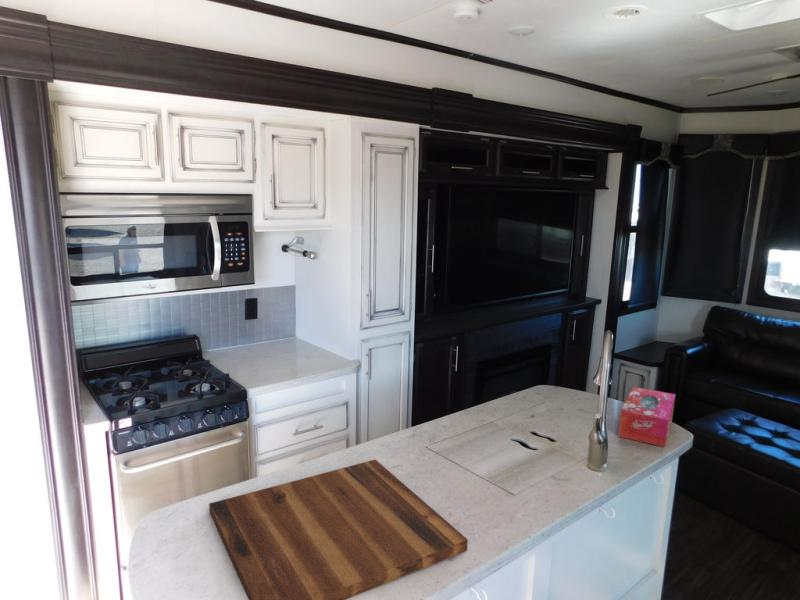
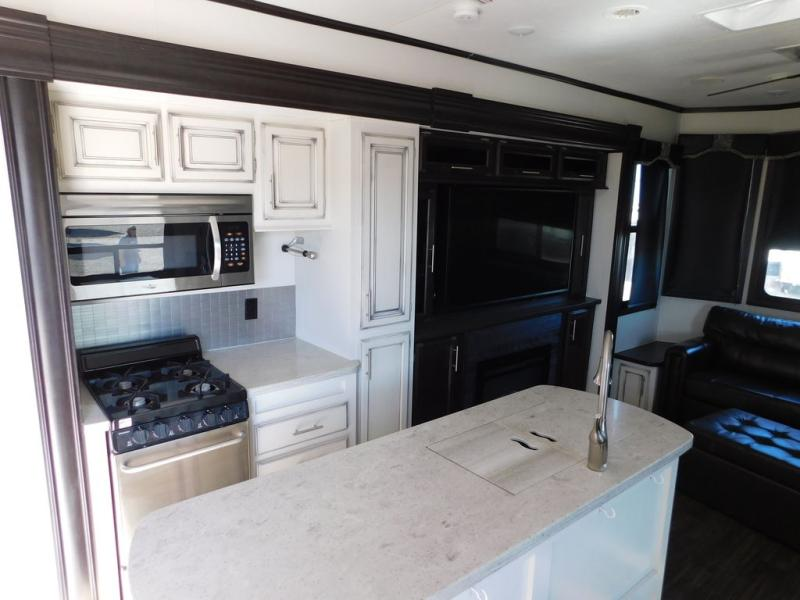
- tissue box (647, 414)
- cutting board (332, 526)
